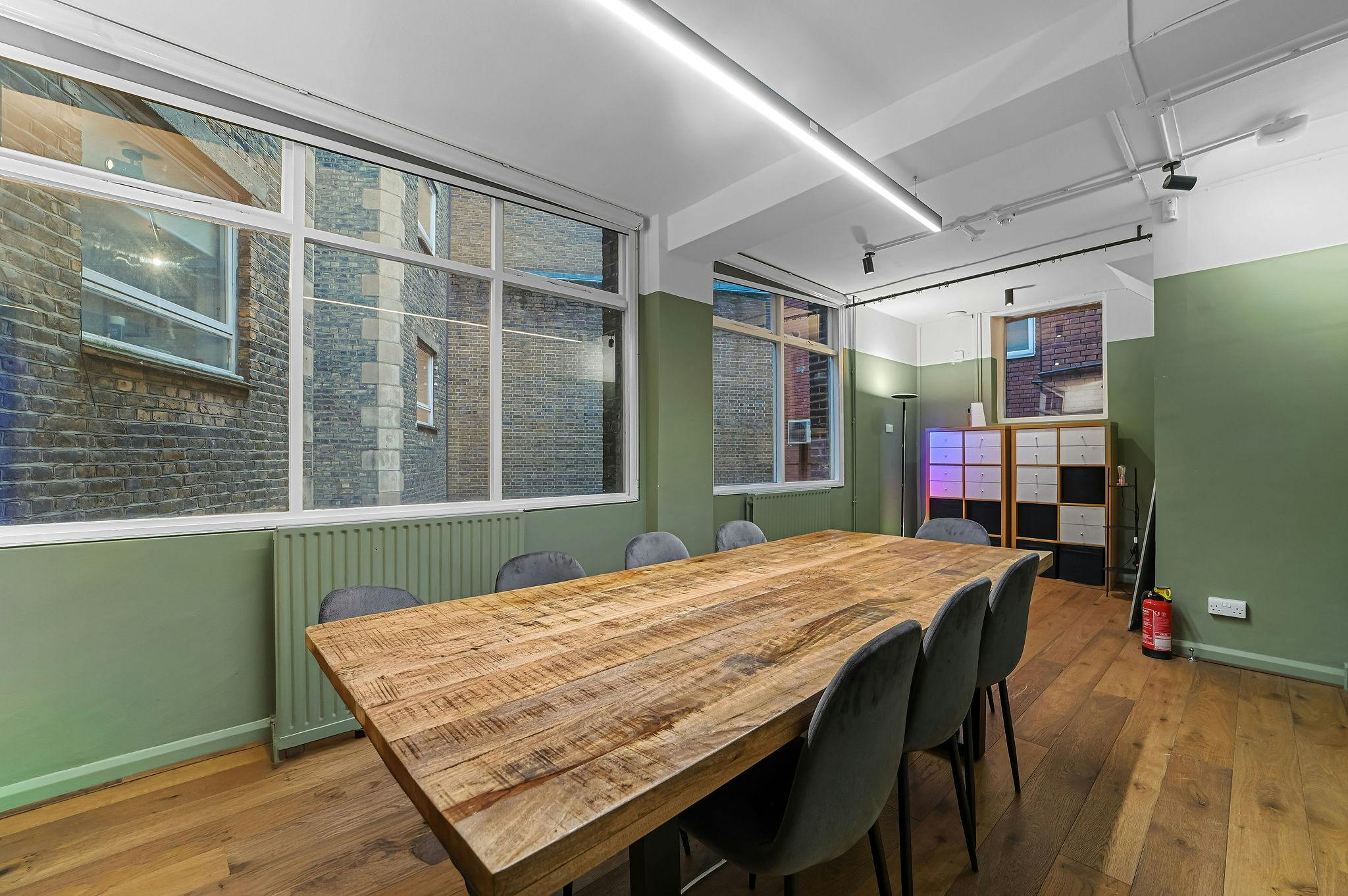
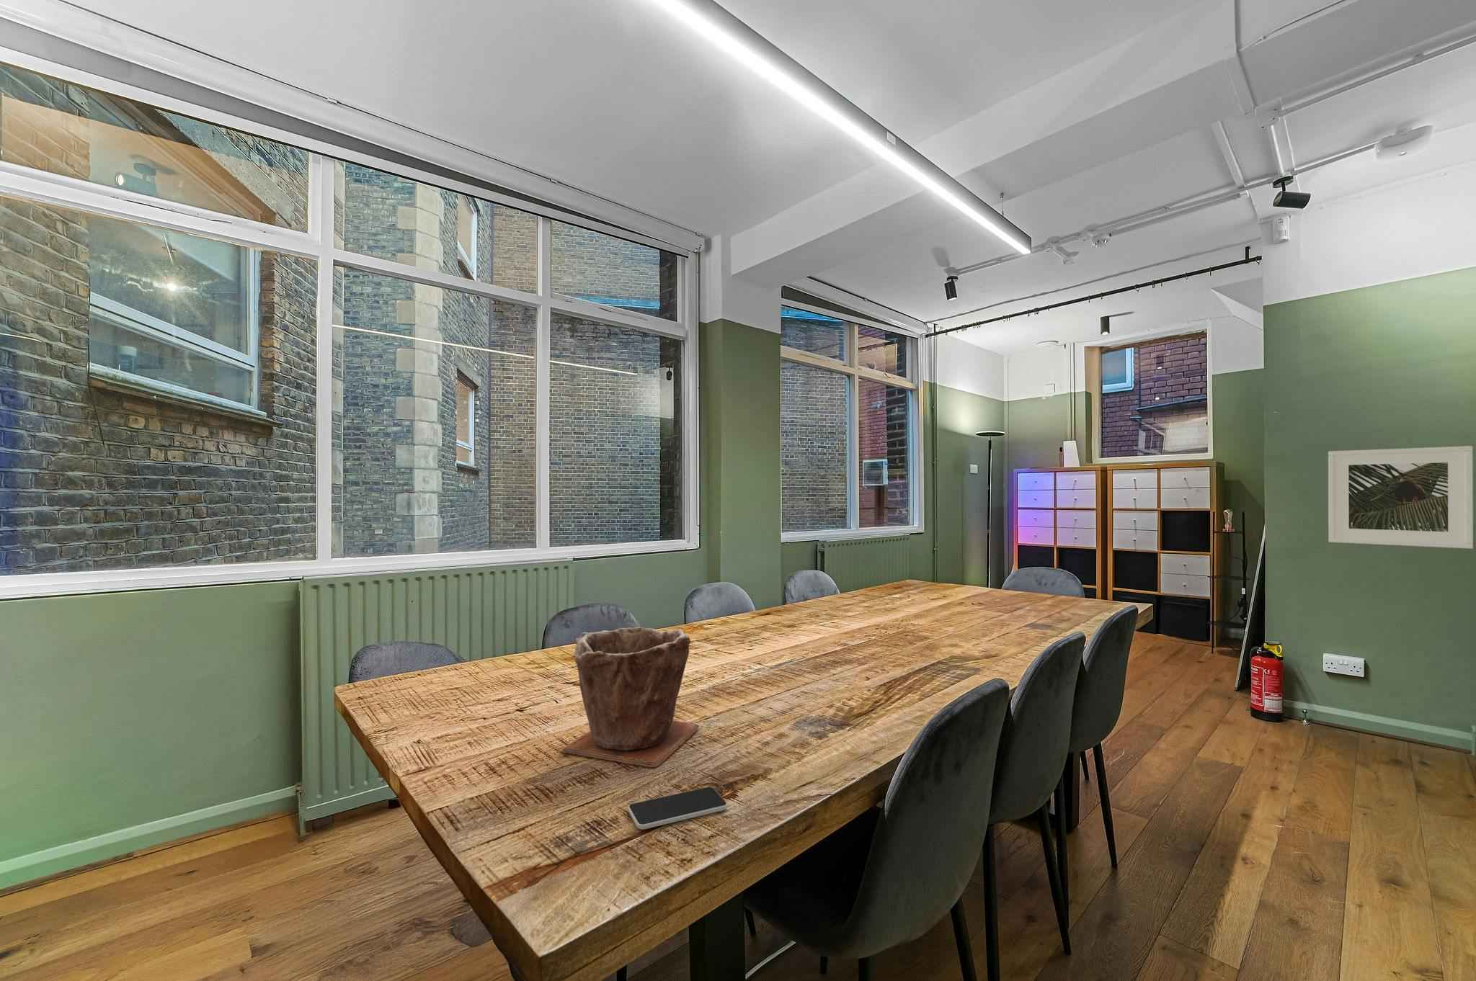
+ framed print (1396, 496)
+ plant pot (634, 685)
+ smartphone (678, 807)
